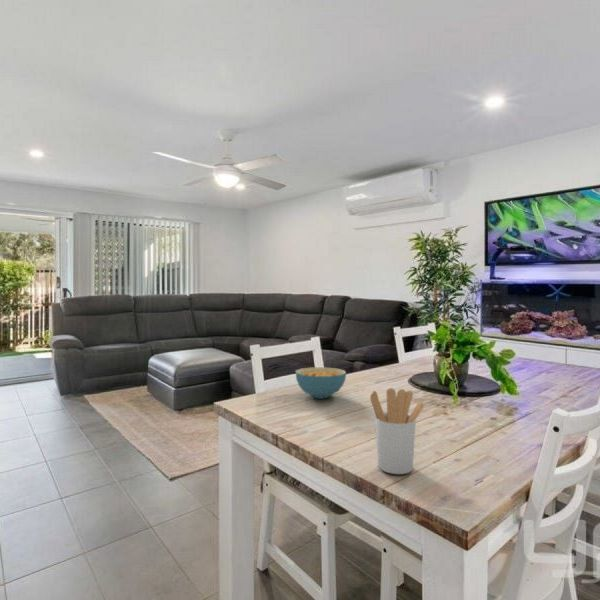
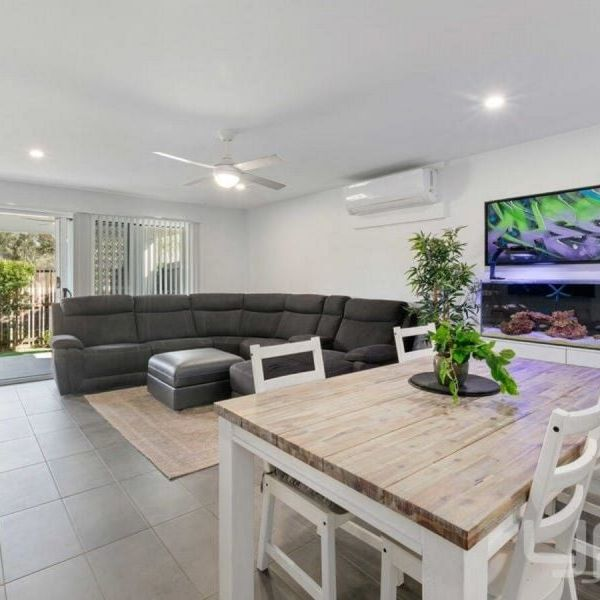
- utensil holder (396, 427)
- cereal bowl (320, 384)
